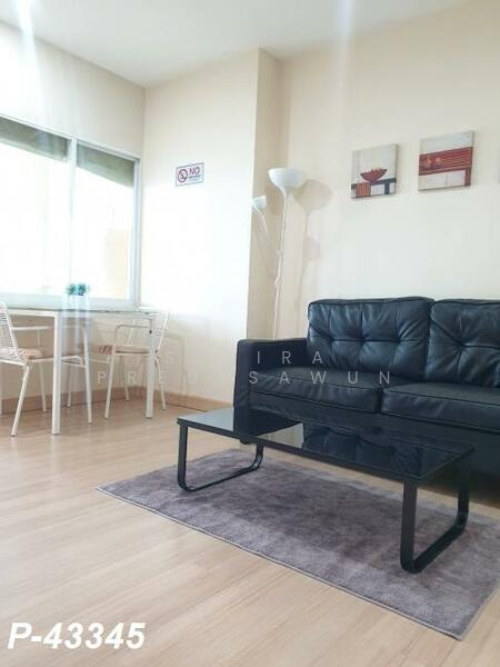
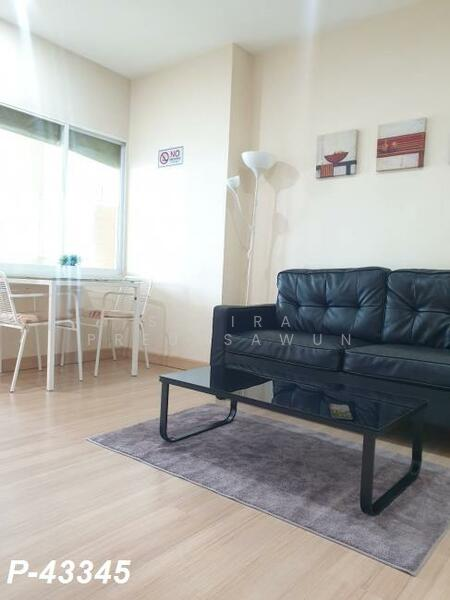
+ smartphone (340, 411)
